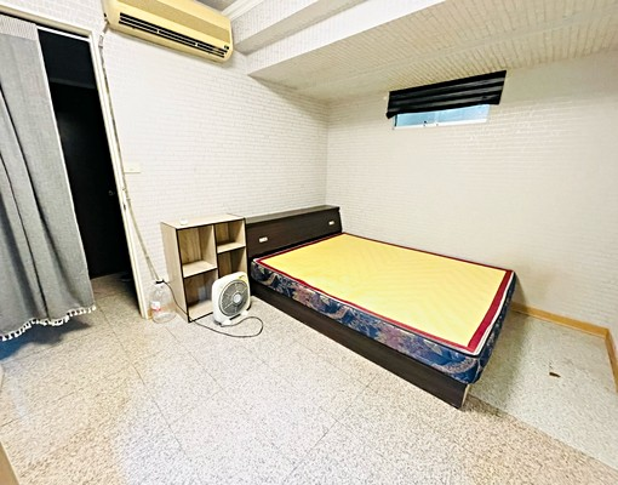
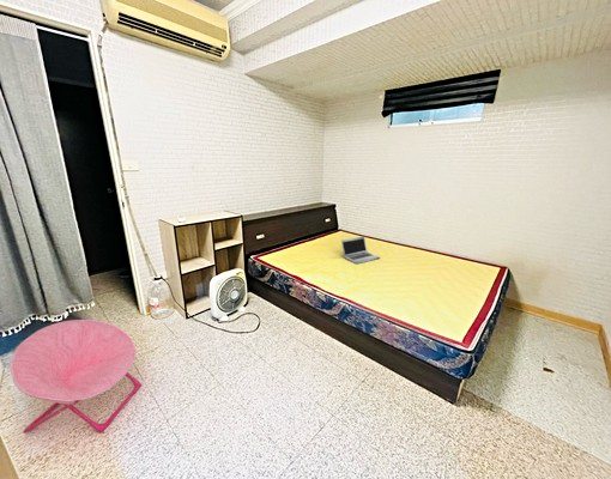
+ chair (84, 370)
+ laptop (359, 249)
